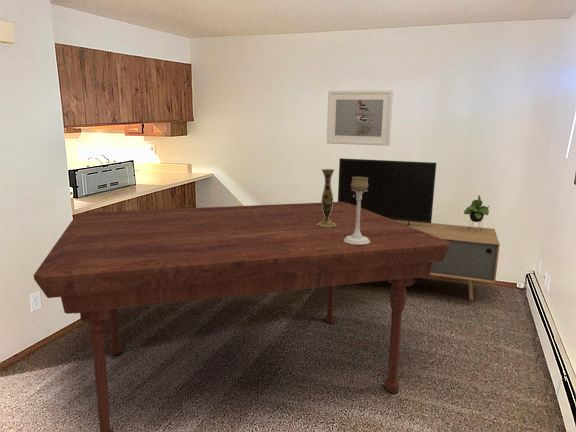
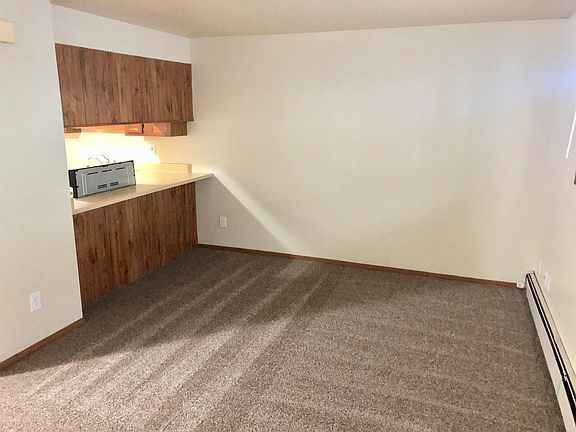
- candle holder (358, 209)
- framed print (358, 117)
- dining table (242, 295)
- media console (384, 216)
- vase (327, 197)
